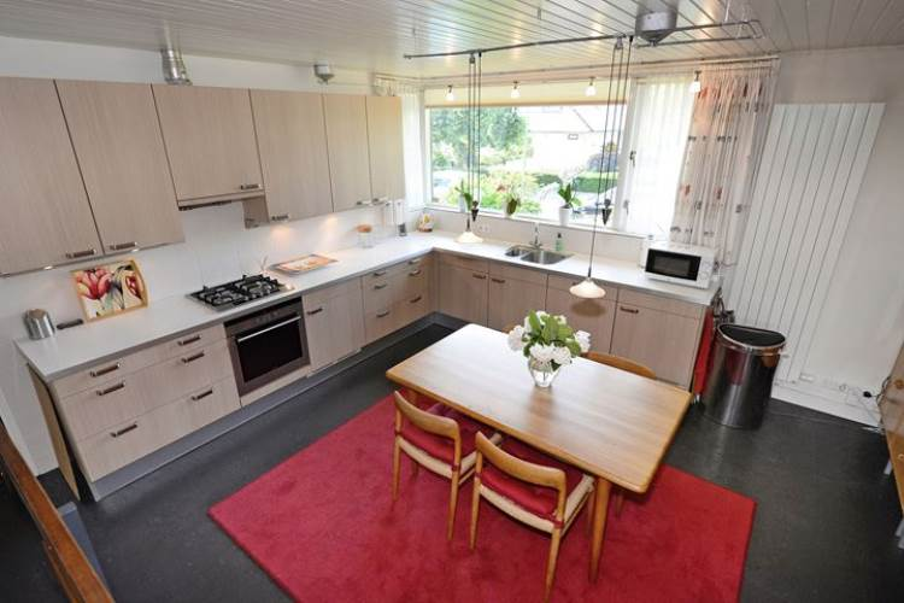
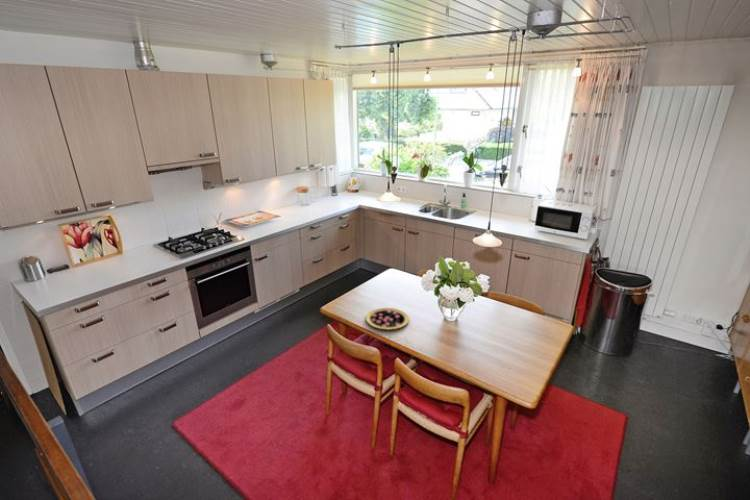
+ pizza (387, 318)
